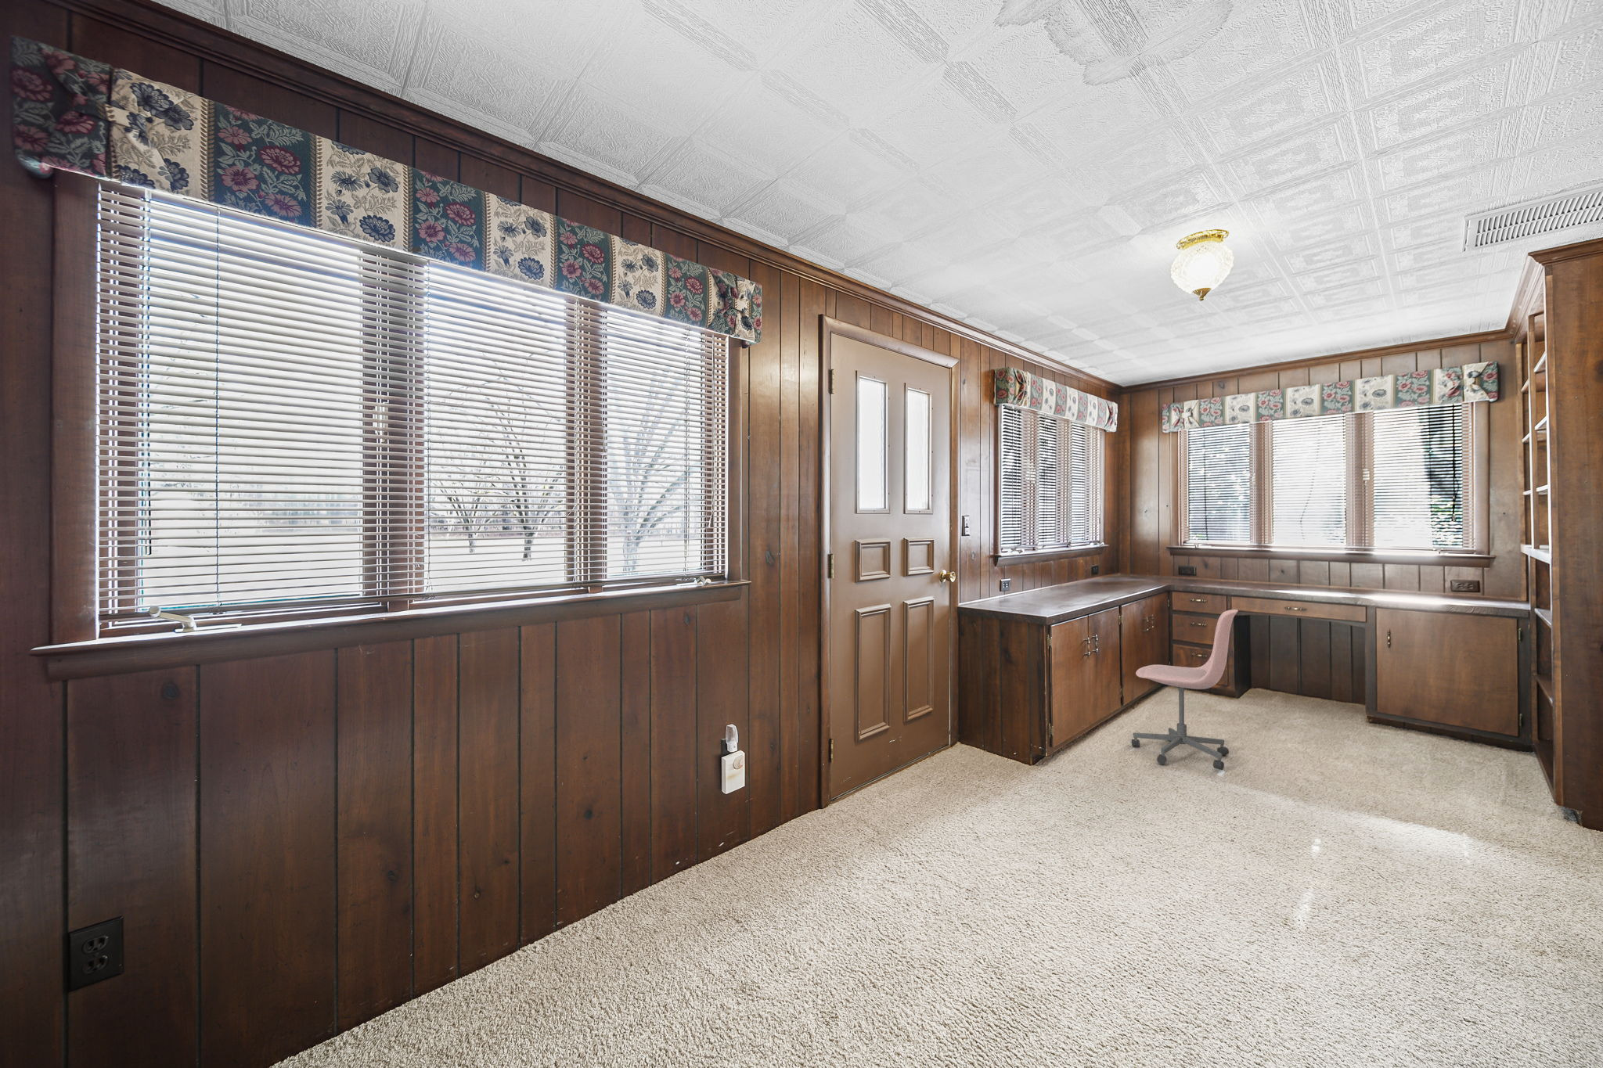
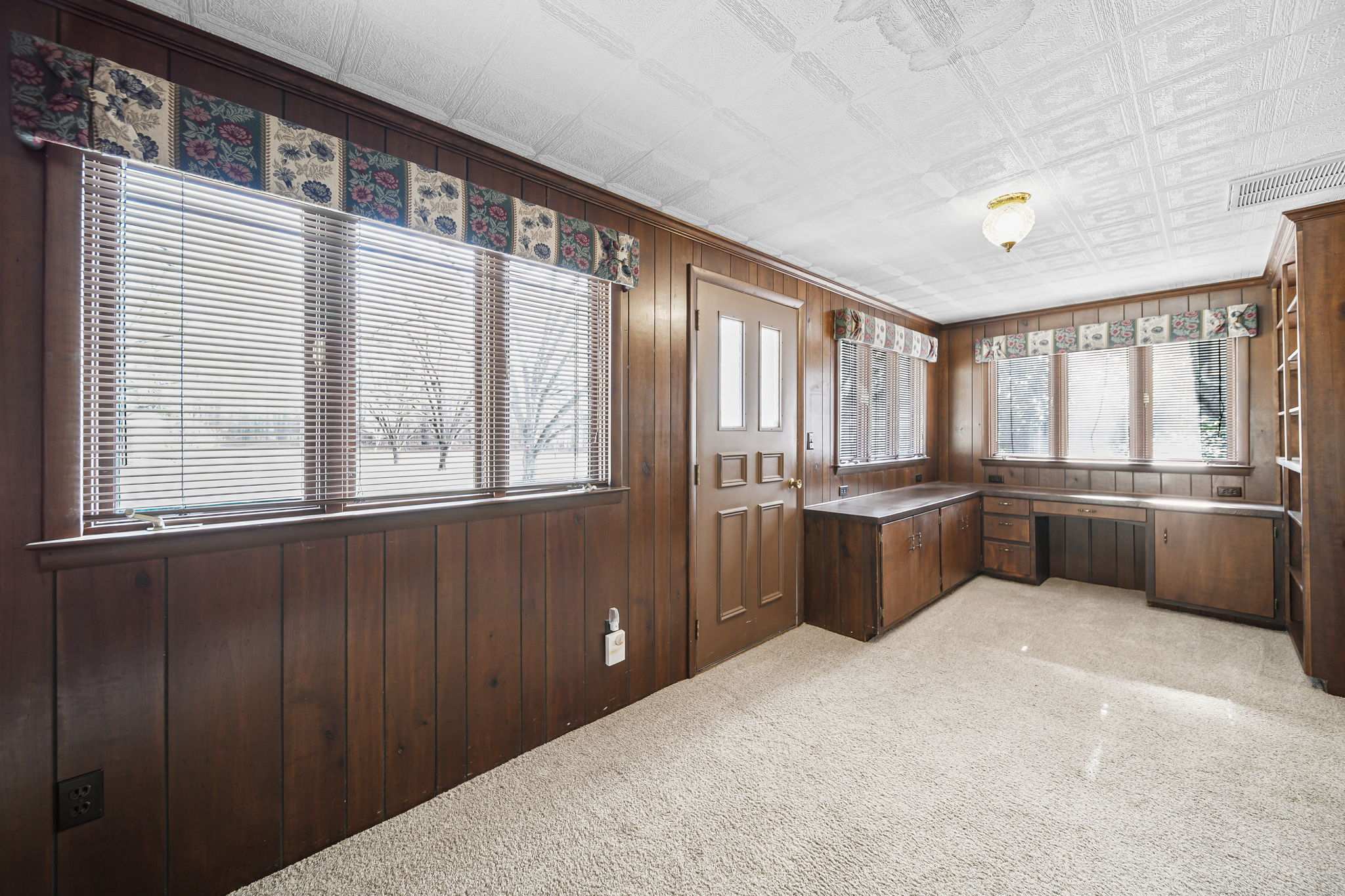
- office chair (1182, 681)
